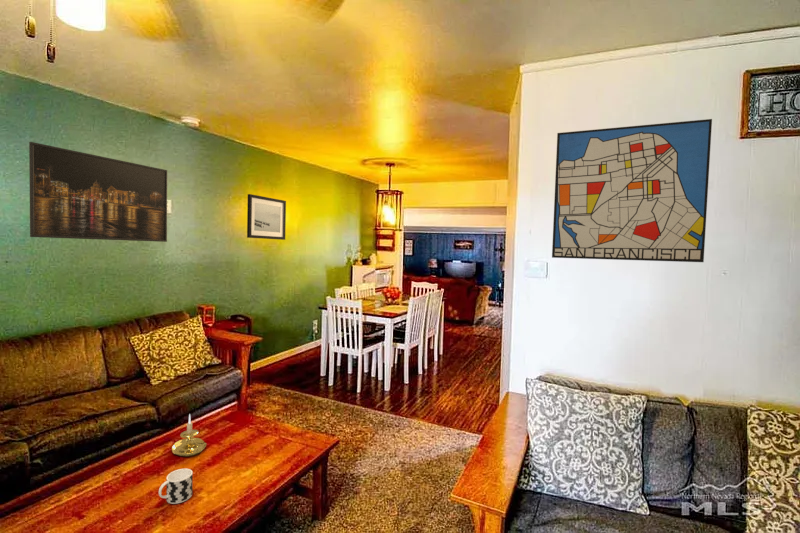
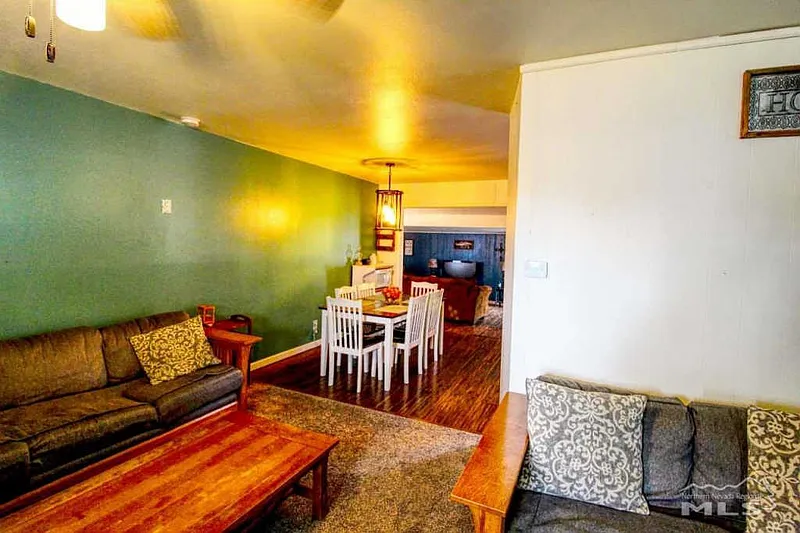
- cup (175, 487)
- candle holder (190, 432)
- wall art (267, 218)
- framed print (107, 199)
- wall art (625, 193)
